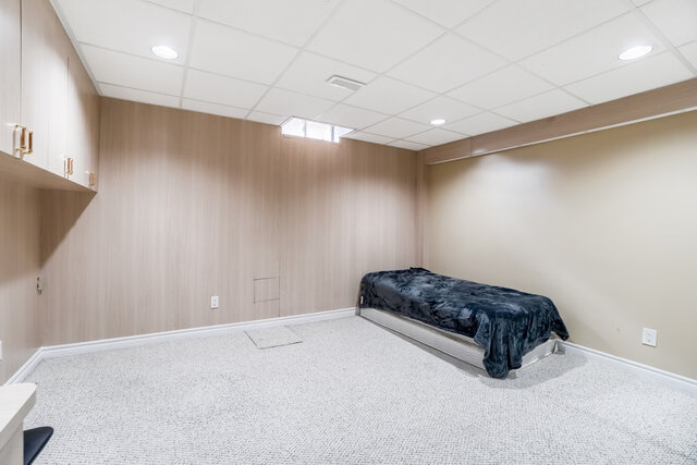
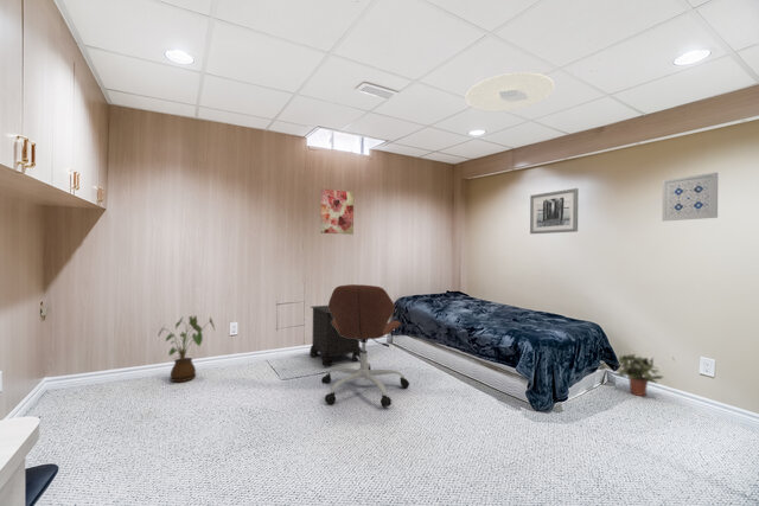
+ wall art (553, 212)
+ wall art (337, 212)
+ nightstand (336, 333)
+ ceiling light (508, 89)
+ house plant (187, 347)
+ wall art (688, 198)
+ office chair (364, 335)
+ potted plant (638, 373)
